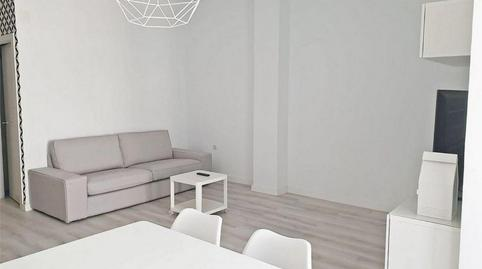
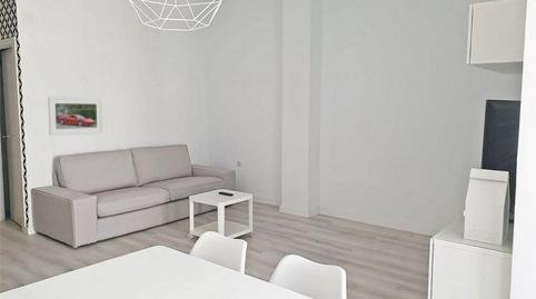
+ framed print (76, 116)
